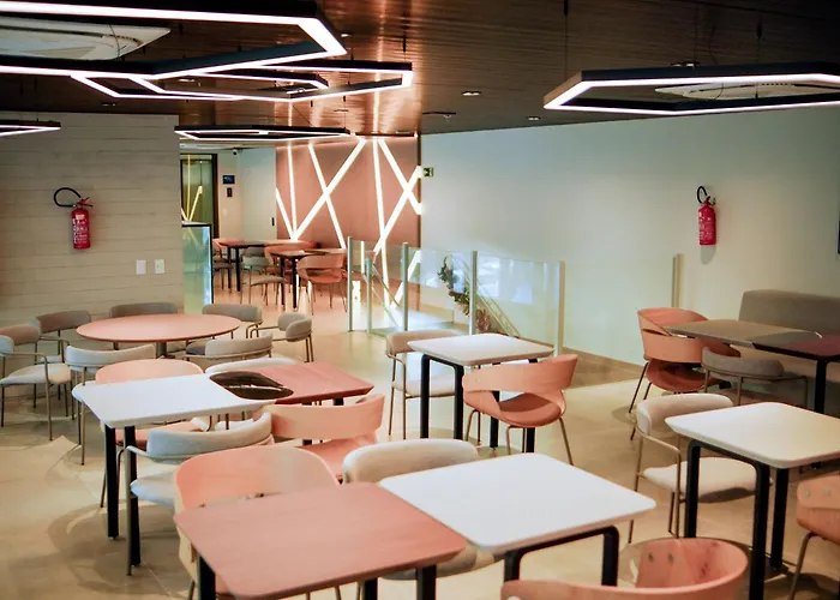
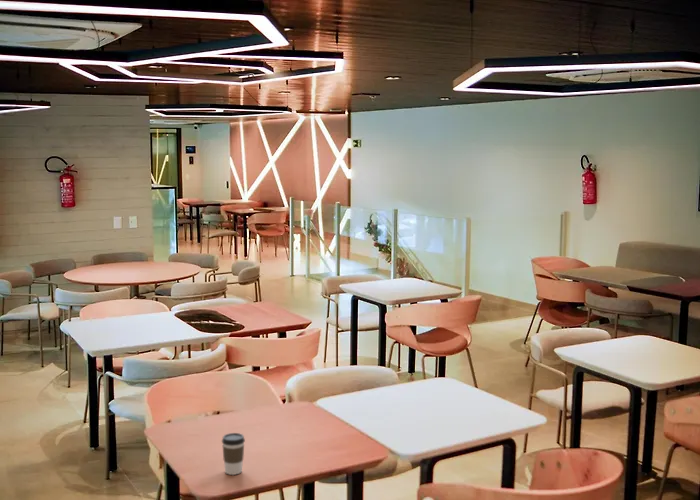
+ coffee cup (233, 453)
